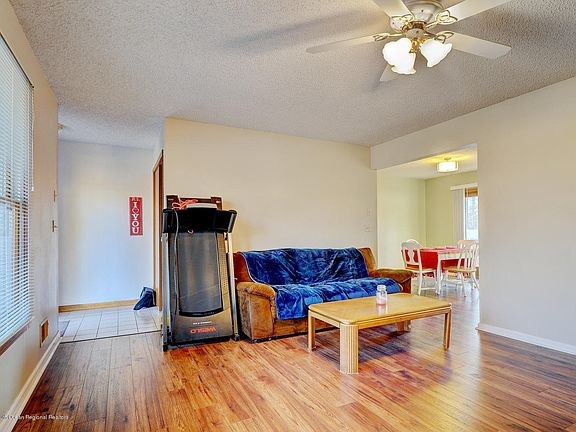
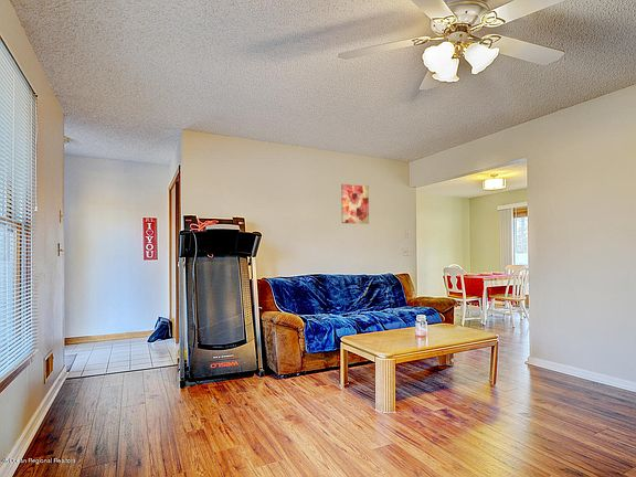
+ wall art (354, 204)
